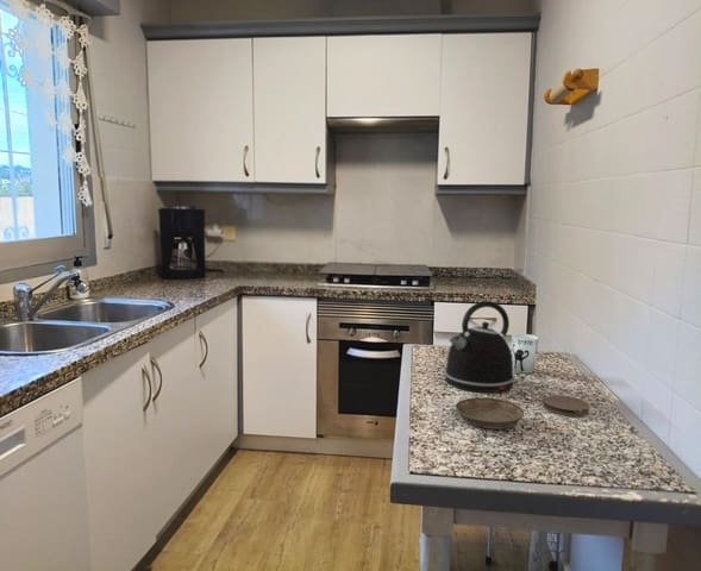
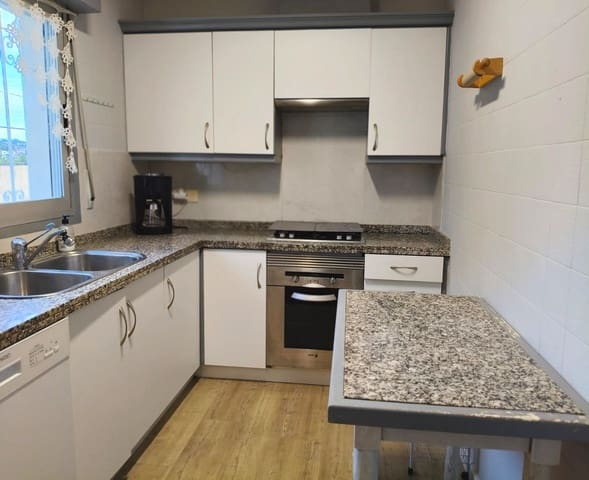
- cup (524, 353)
- kettle (481, 341)
- coaster (565, 404)
- saucer (488, 414)
